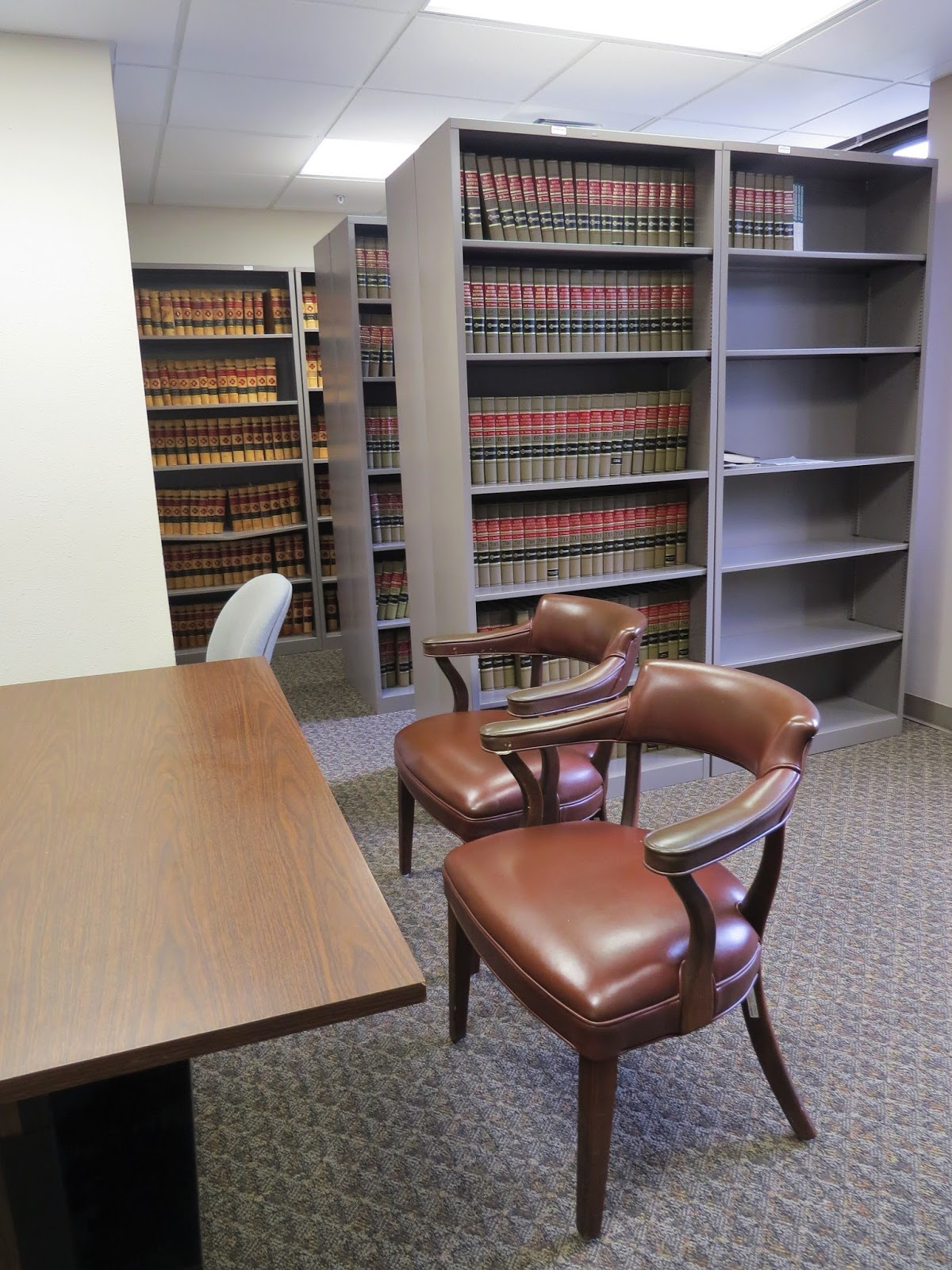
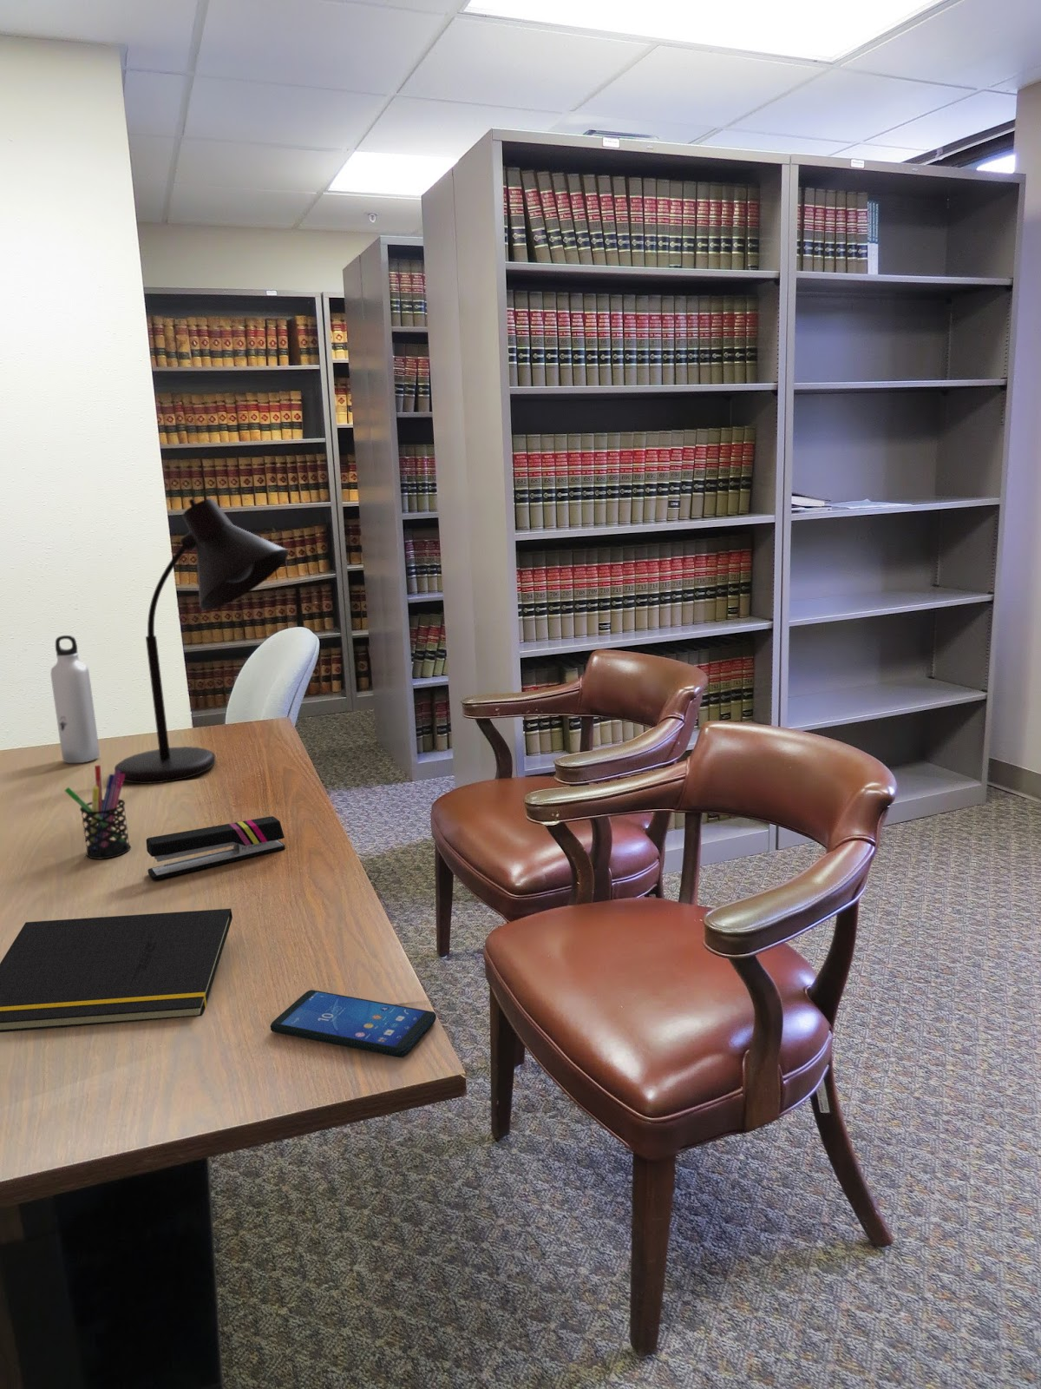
+ notepad (108, 966)
+ desk lamp (202, 609)
+ pen holder (98, 810)
+ smartphone (353, 1020)
+ water bottle (73, 698)
+ stapler (217, 843)
